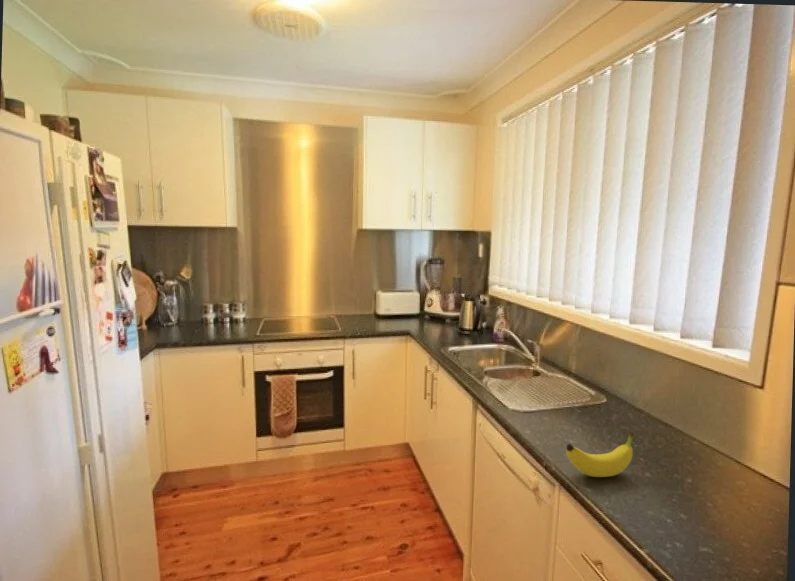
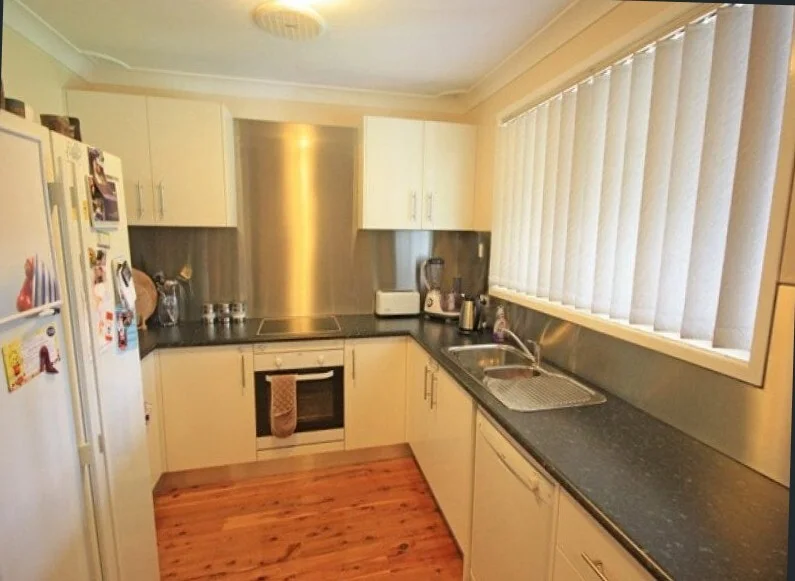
- fruit (602, 456)
